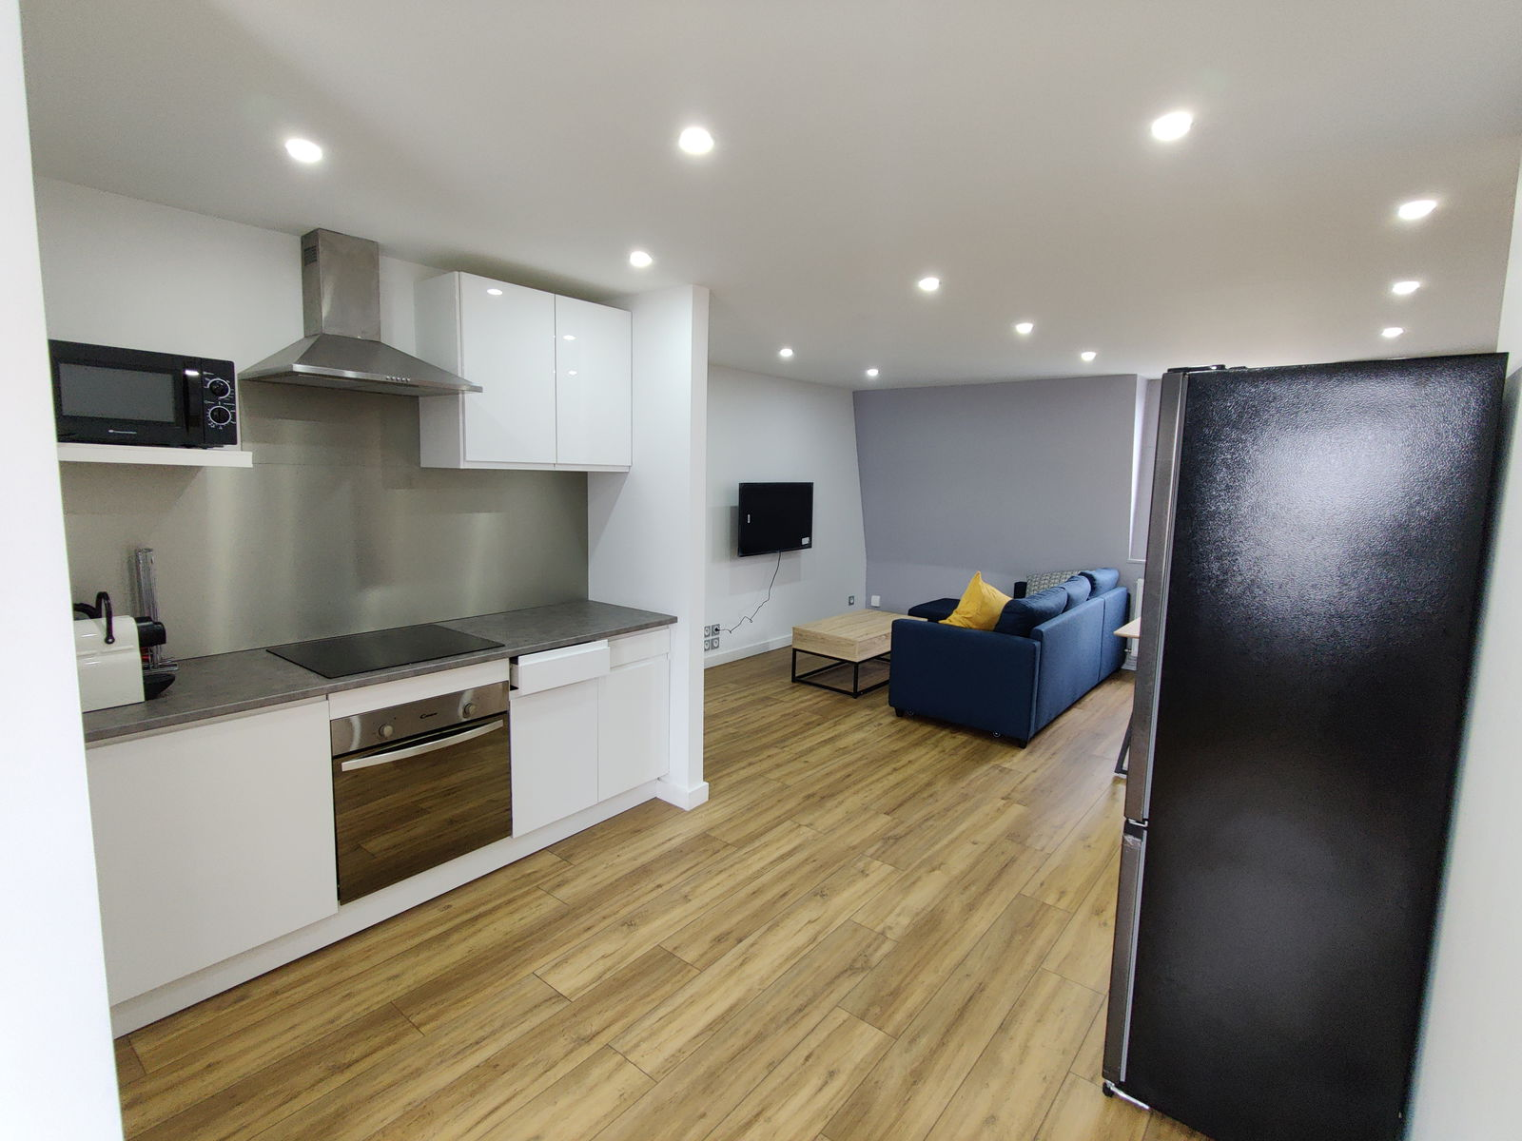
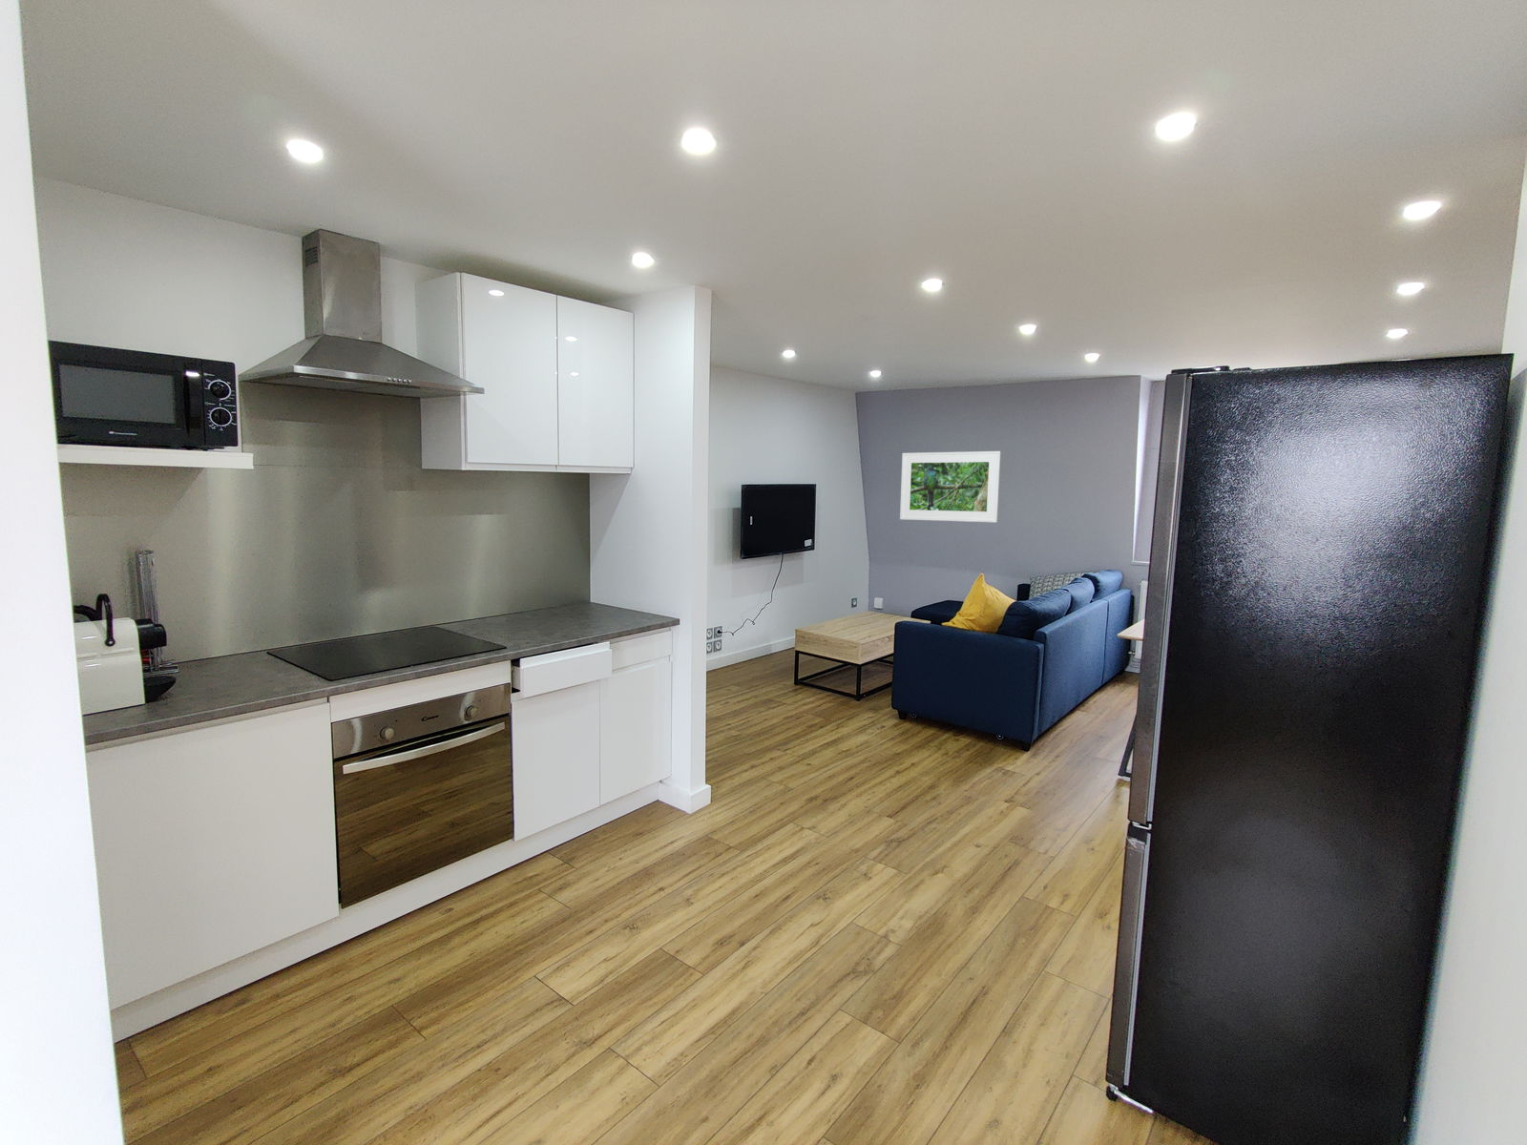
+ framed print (947, 487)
